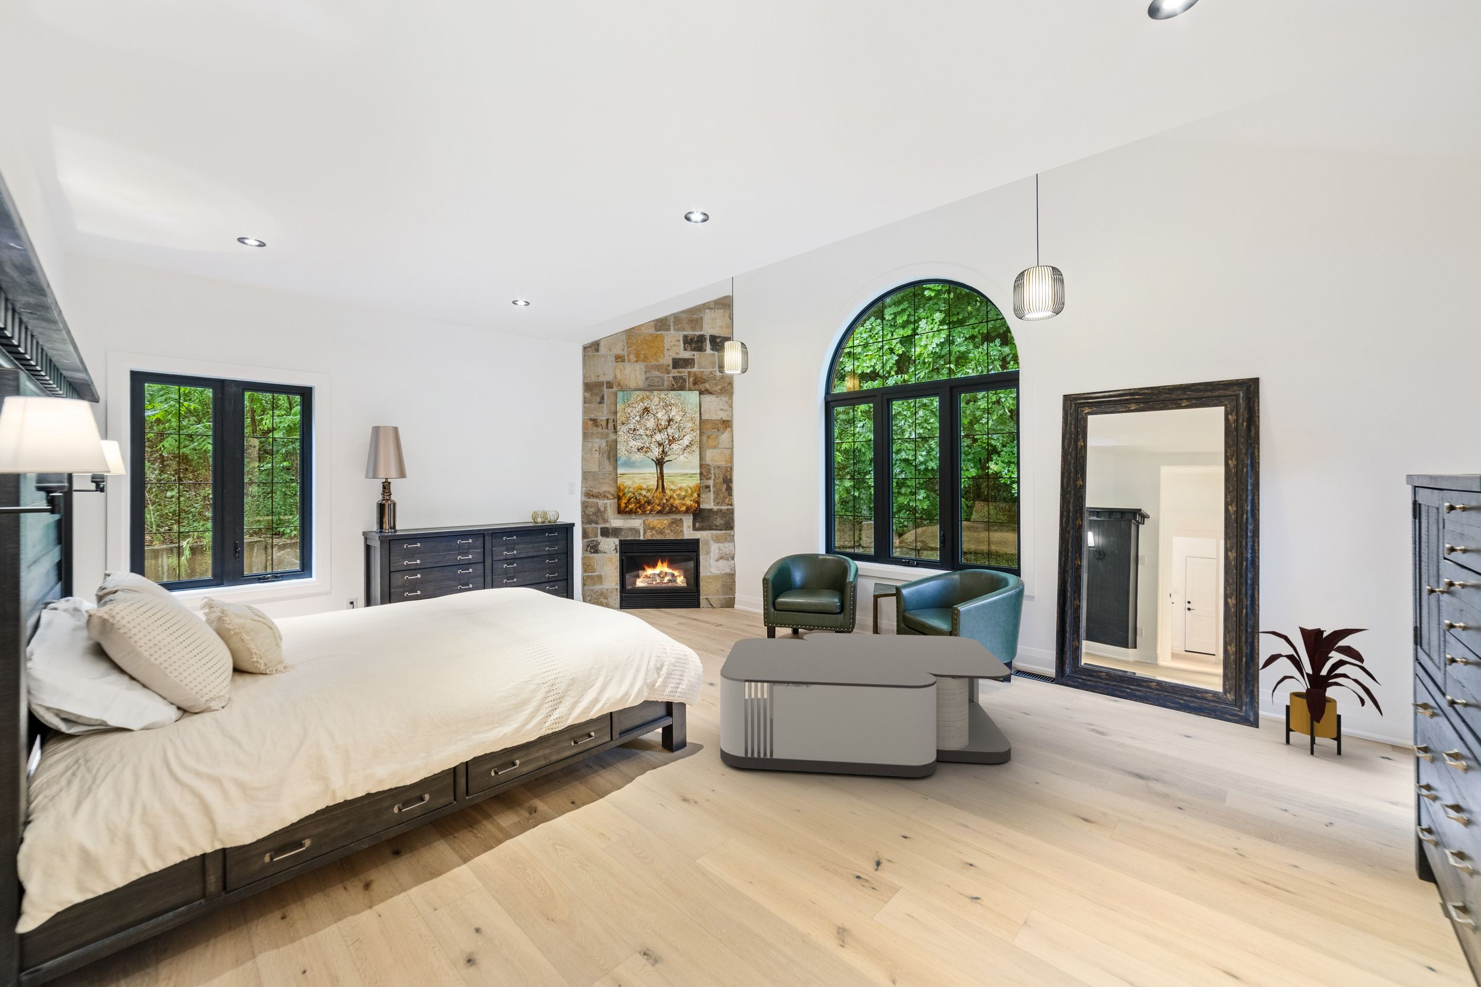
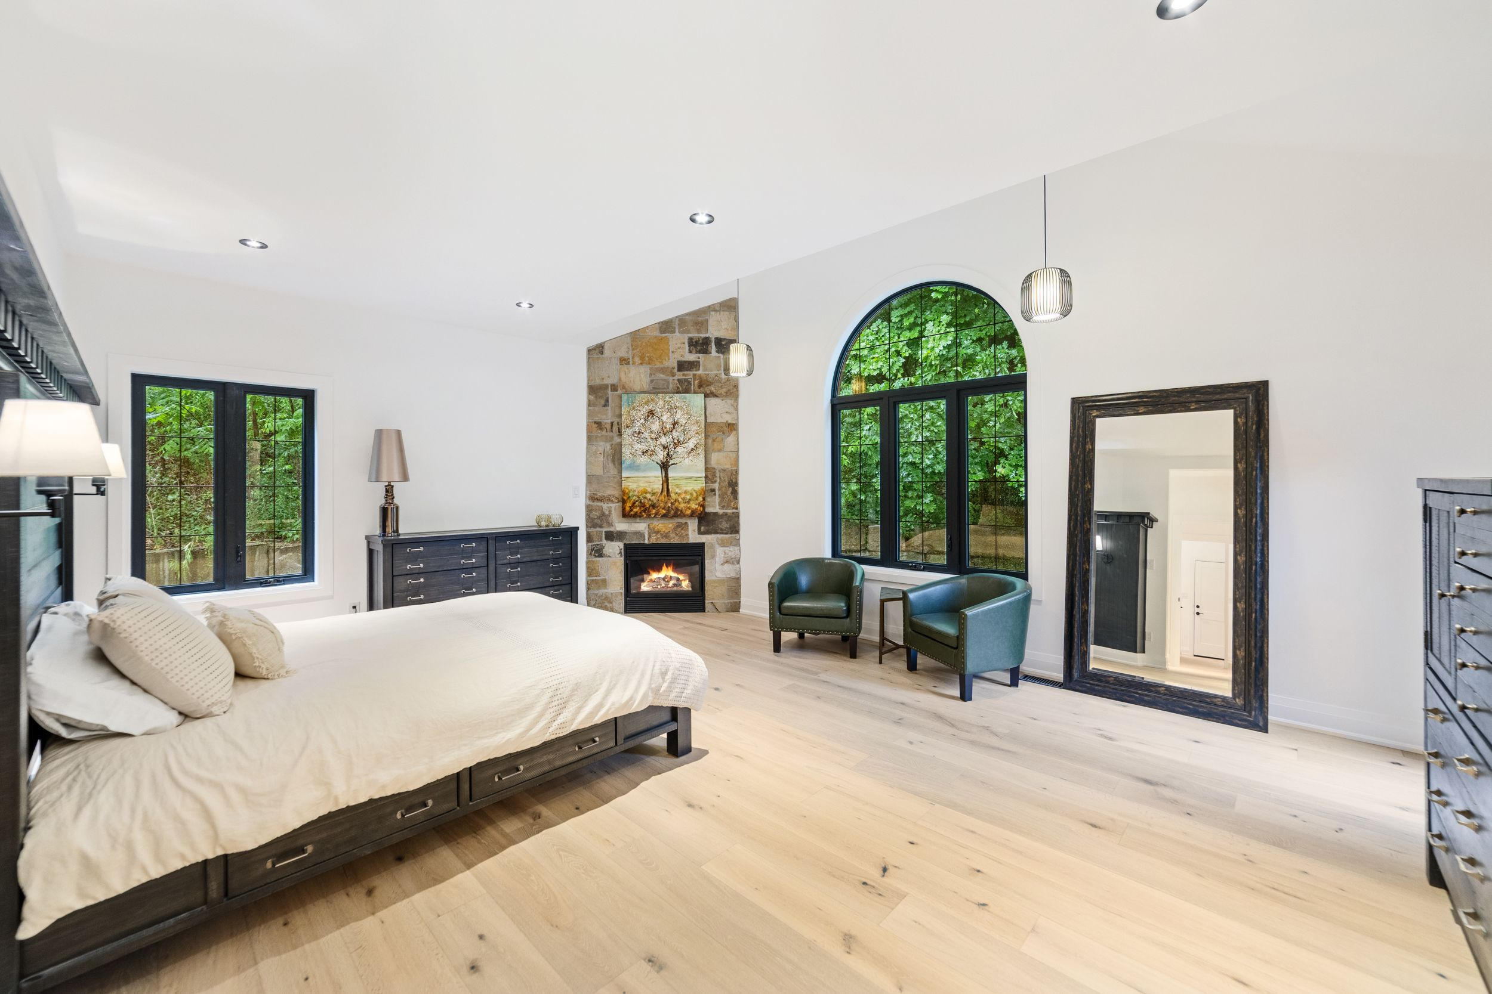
- house plant (1310, 685)
- coffee table (861, 693)
